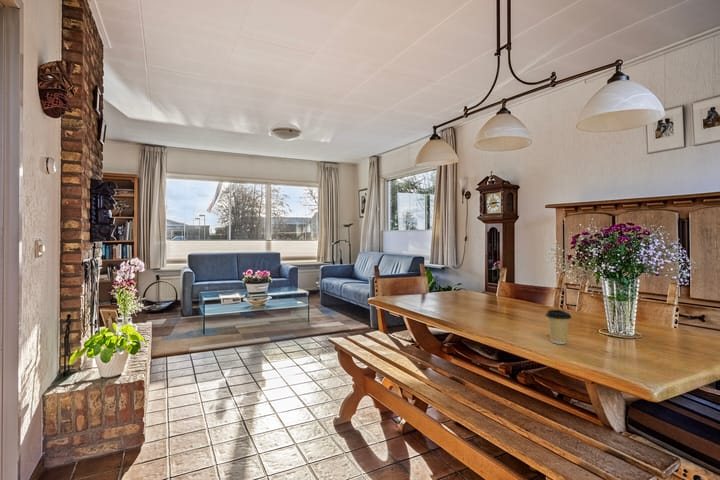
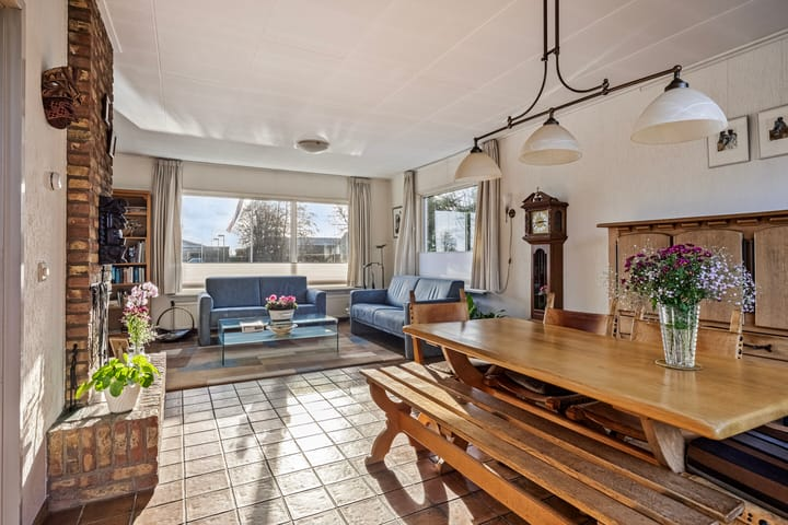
- coffee cup (558, 326)
